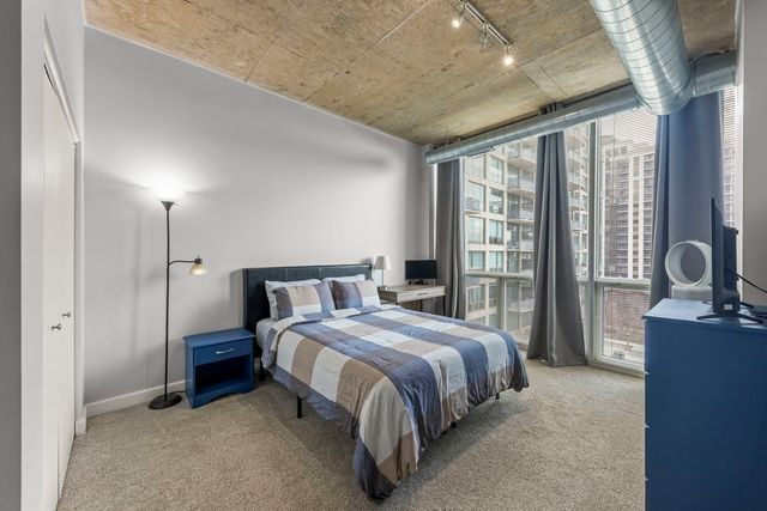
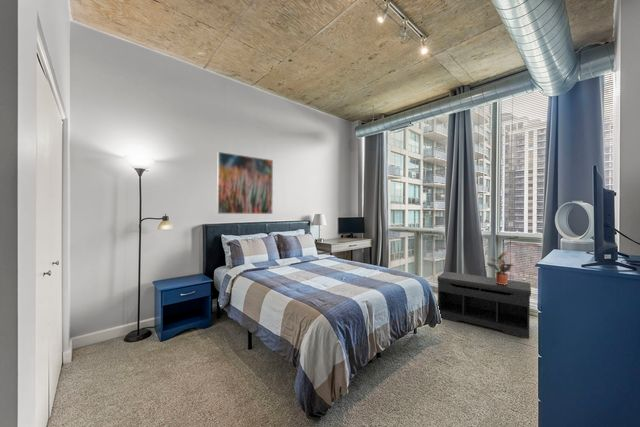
+ potted plant (498, 268)
+ bench (481, 300)
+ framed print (246, 185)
